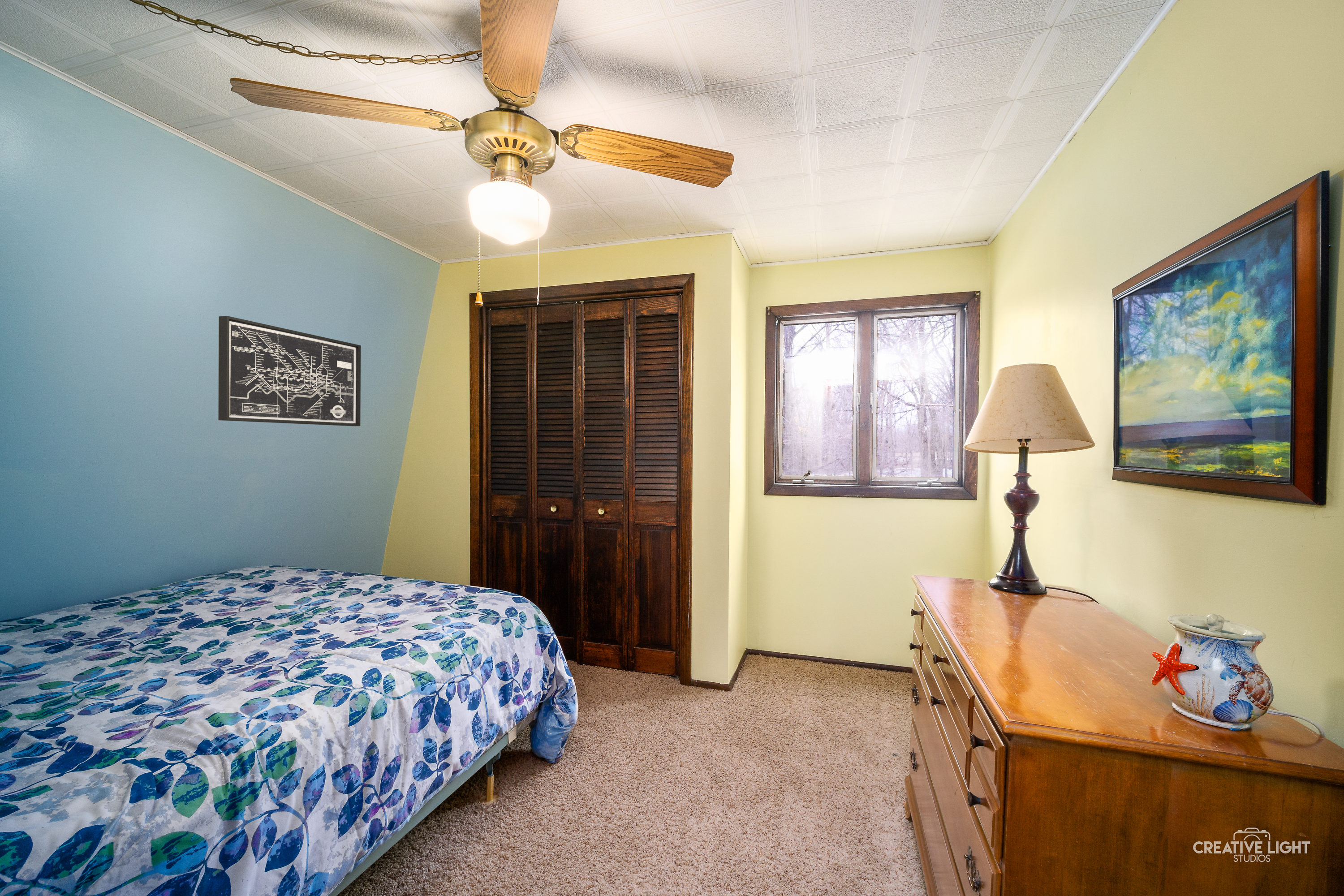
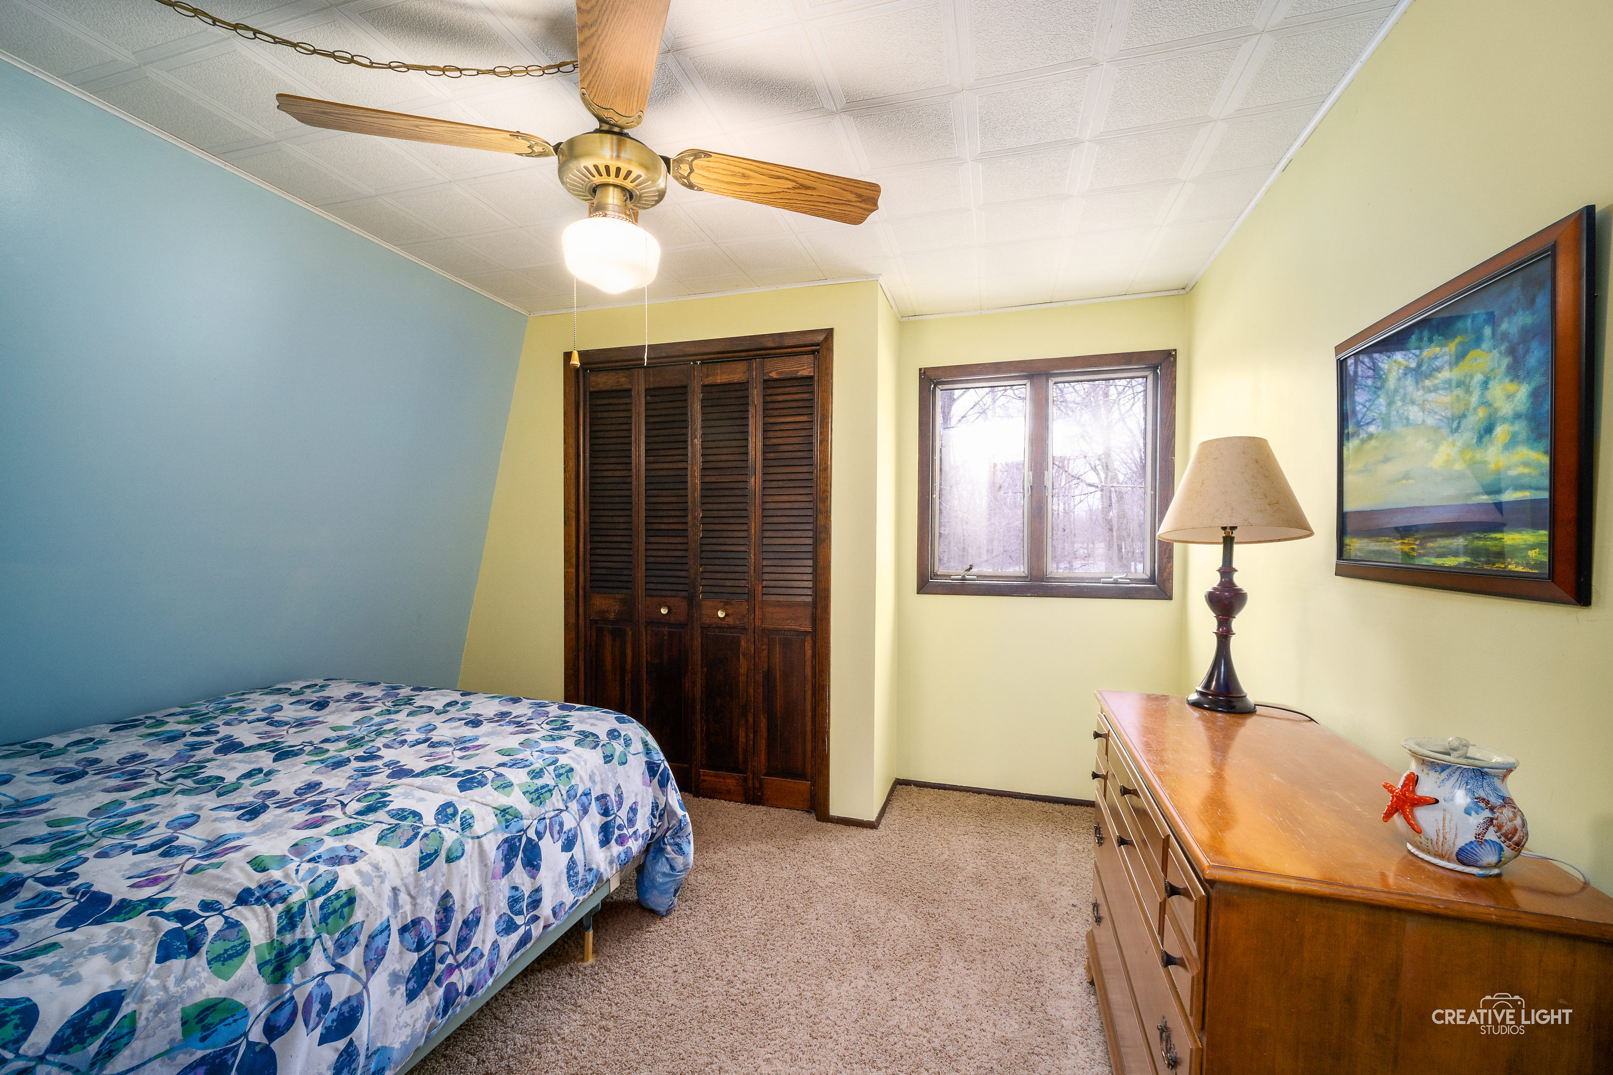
- wall art (298, 378)
